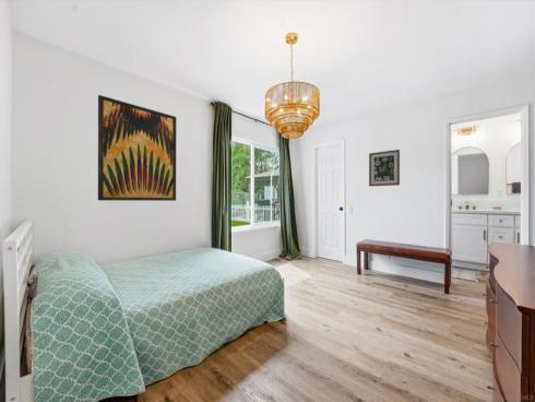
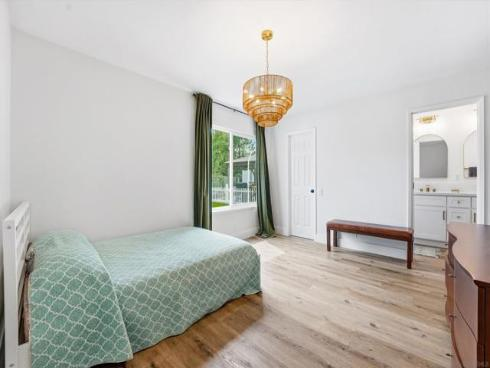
- wall art (141, 153)
- wall art (383, 168)
